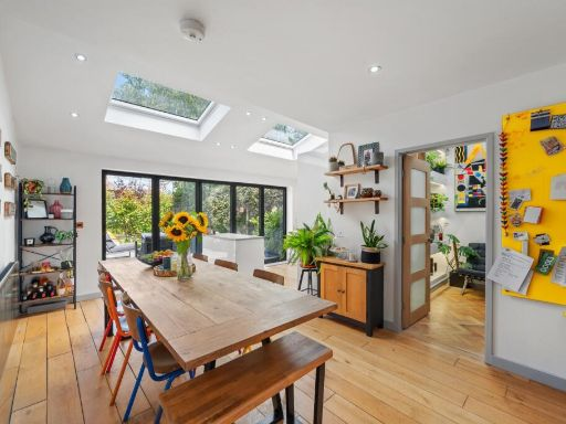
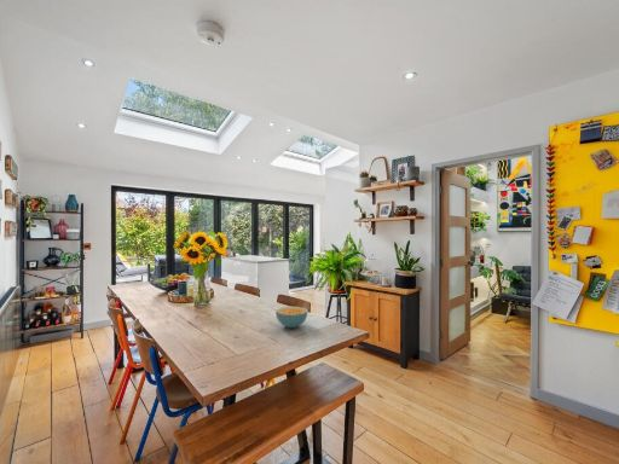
+ cereal bowl (291, 318)
